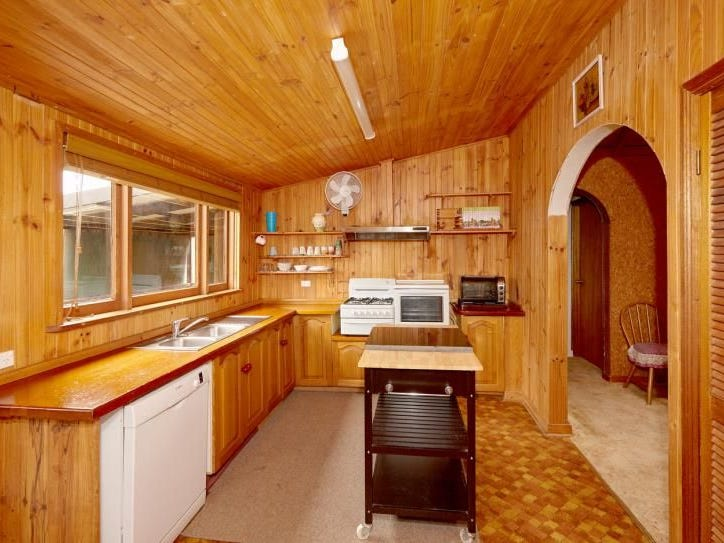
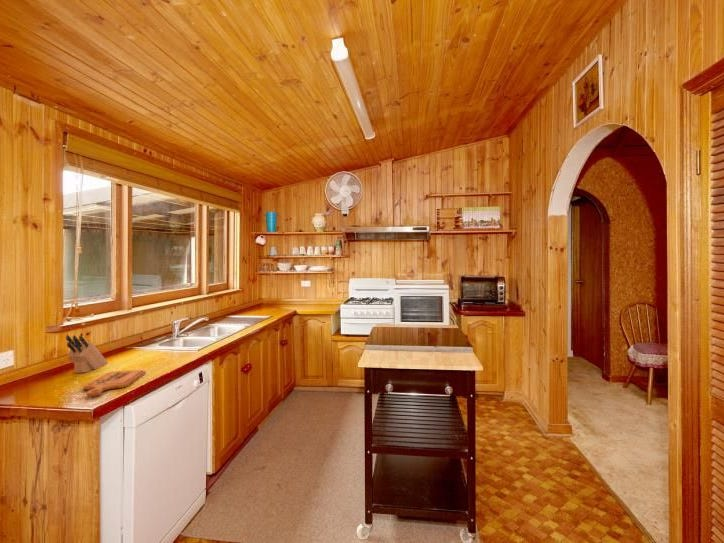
+ knife block (86, 350)
+ cutting board (111, 382)
